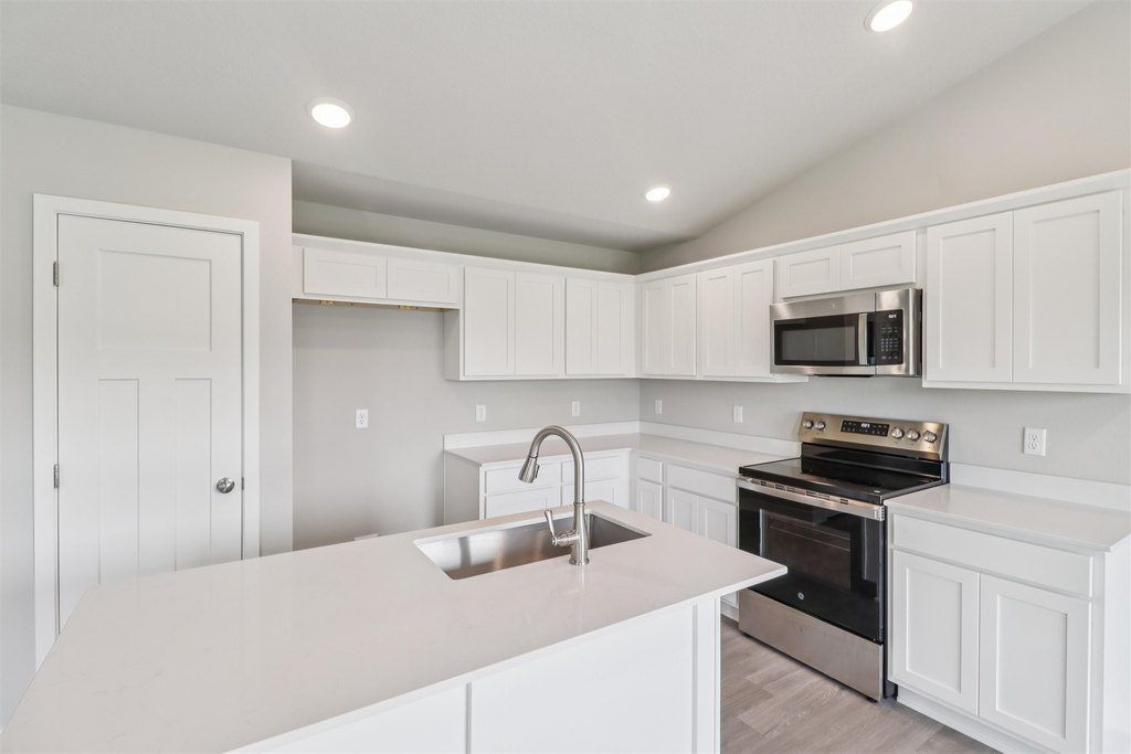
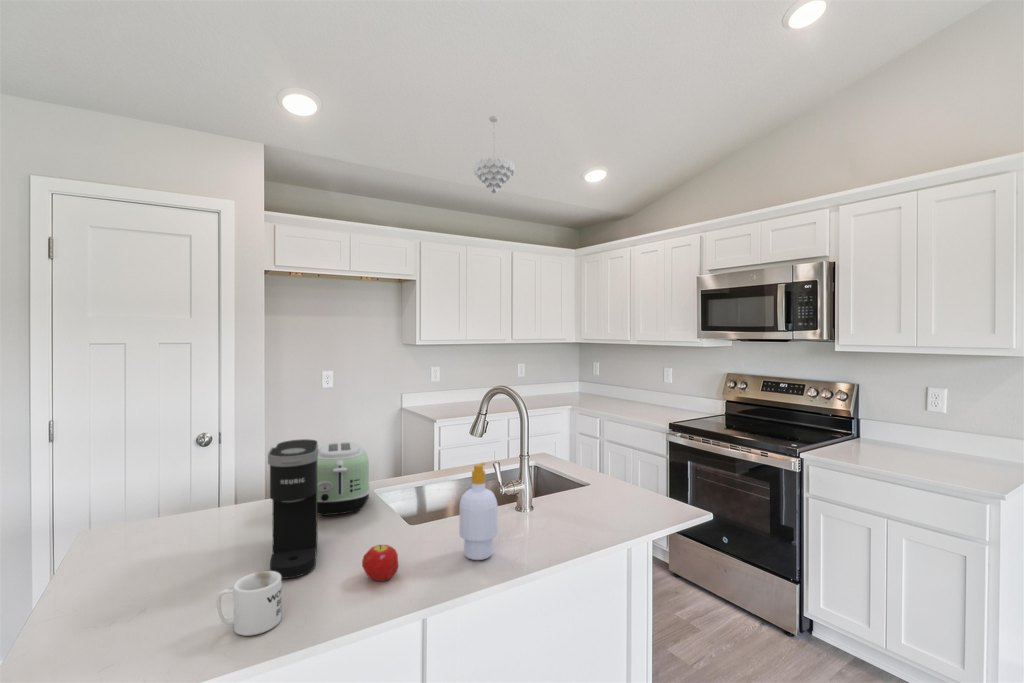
+ fruit (381, 560)
+ toaster (339, 476)
+ soap bottle (478, 510)
+ coffee maker (295, 500)
+ pendant light (493, 155)
+ mug (249, 603)
